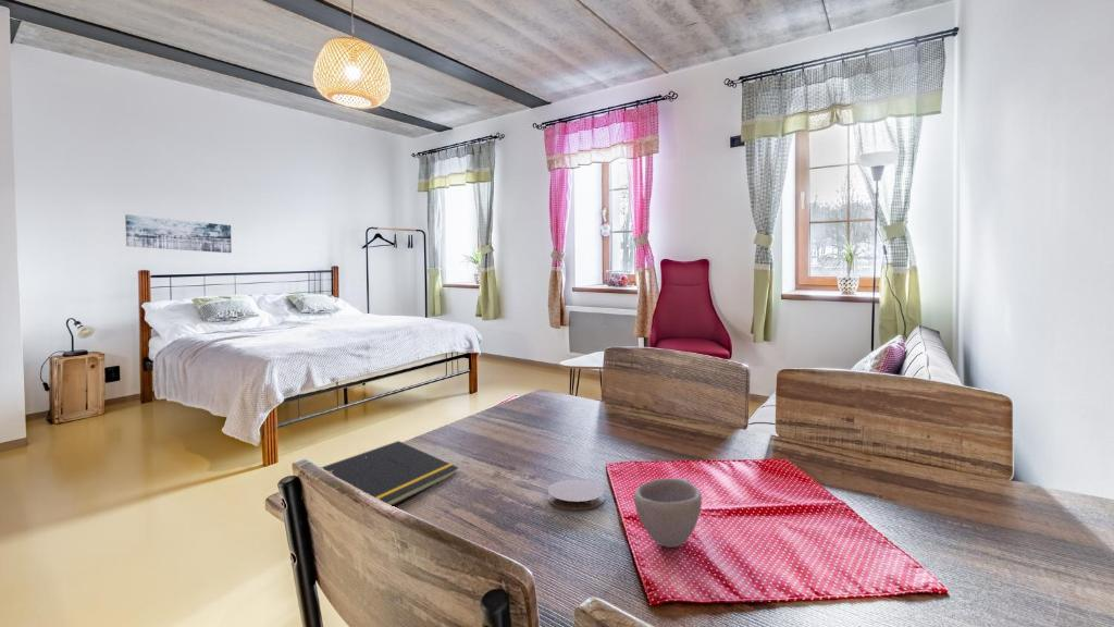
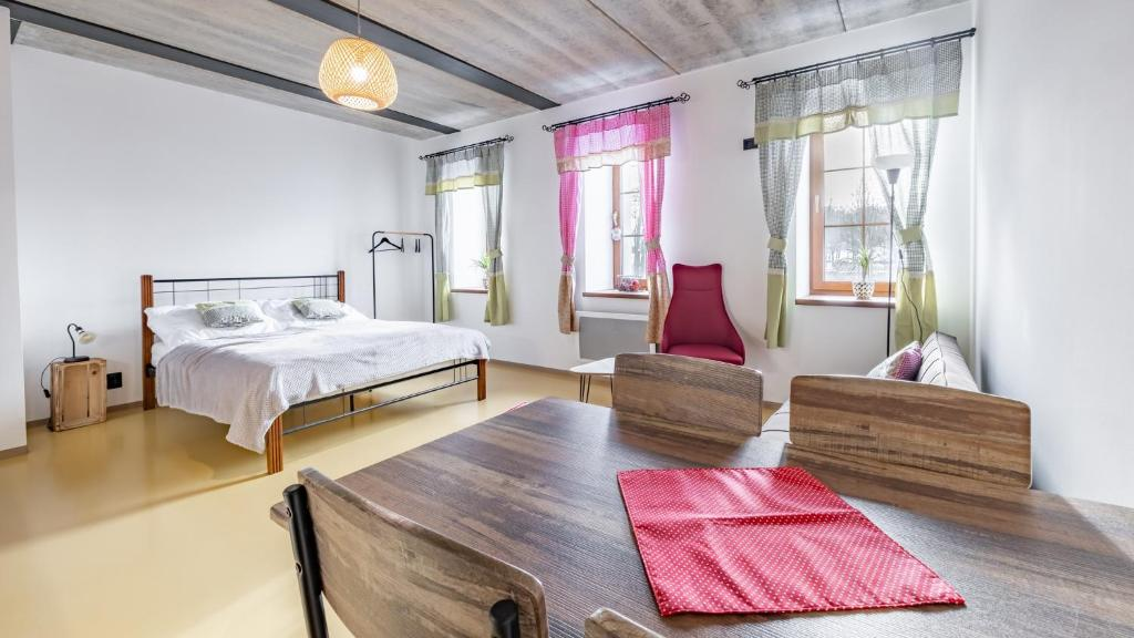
- notepad (384, 474)
- wall art (182, 235)
- cup (670, 511)
- coaster (575, 493)
